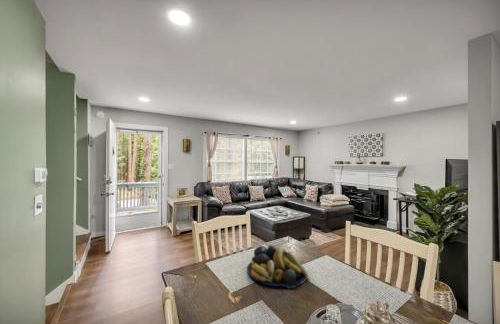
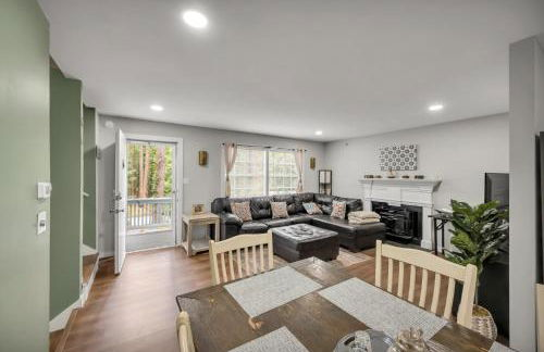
- fruit bowl (276, 260)
